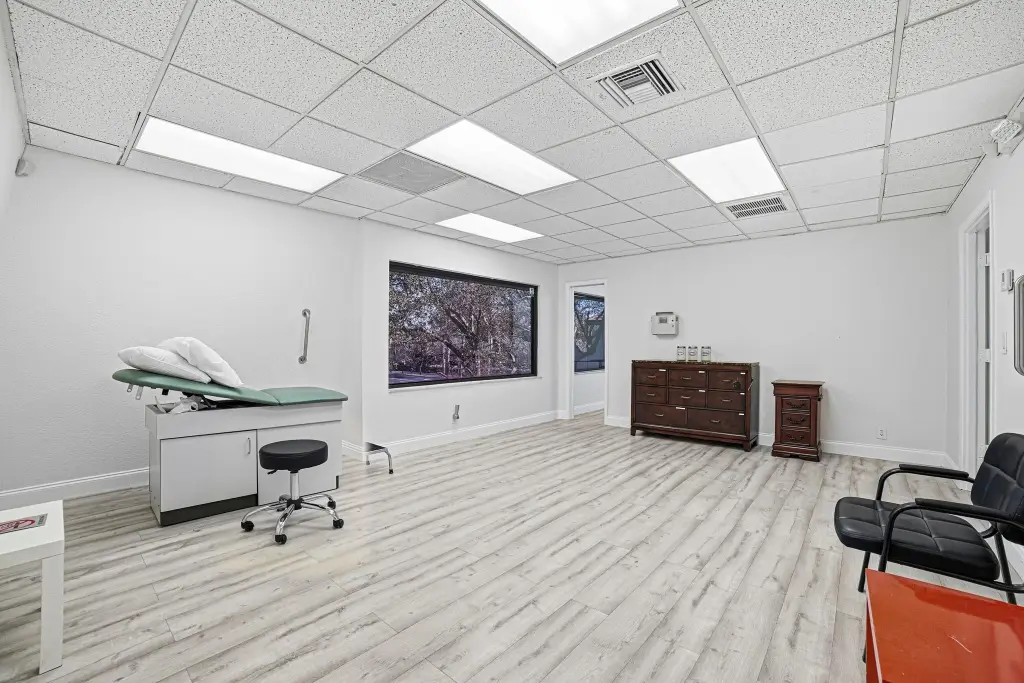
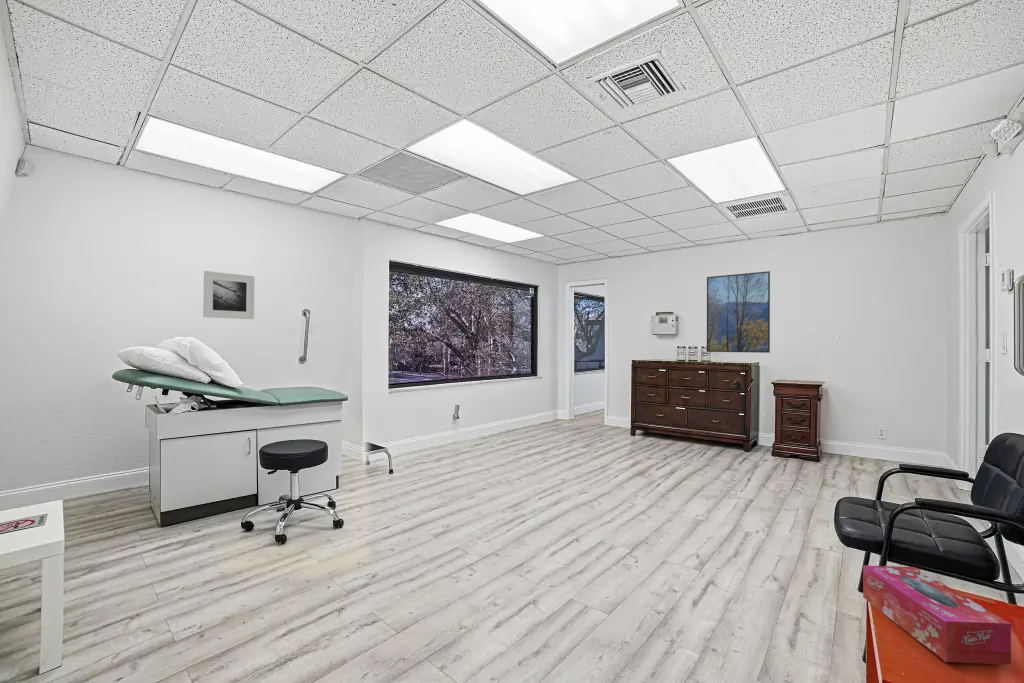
+ tissue box (928, 609)
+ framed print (737, 313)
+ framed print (229, 296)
